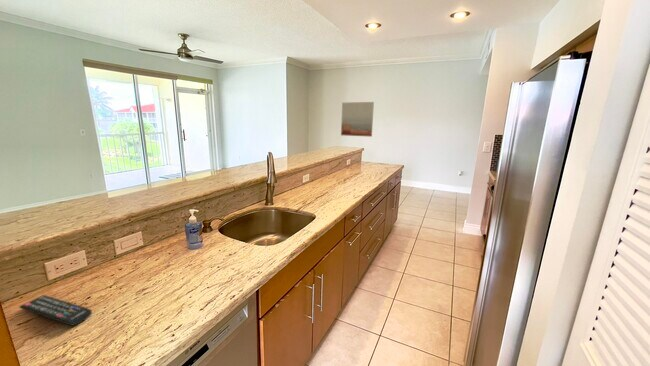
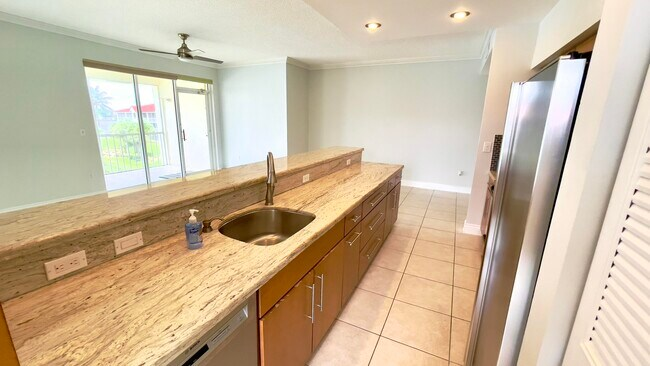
- wall art (356, 119)
- remote control (55, 310)
